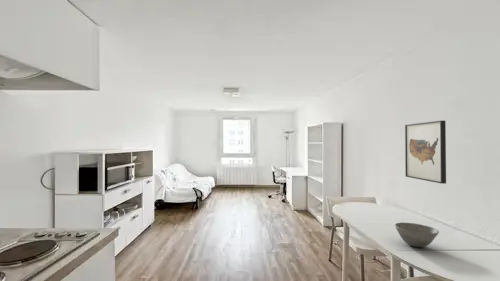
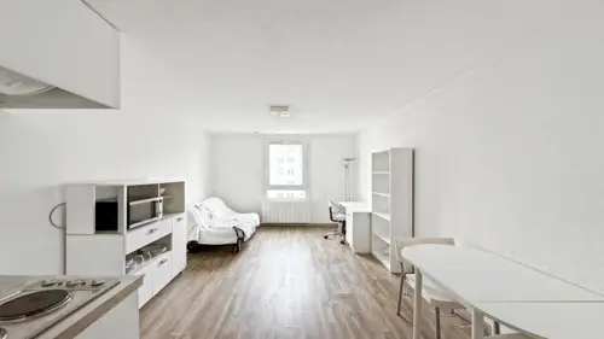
- bowl (416, 236)
- wall art (423, 151)
